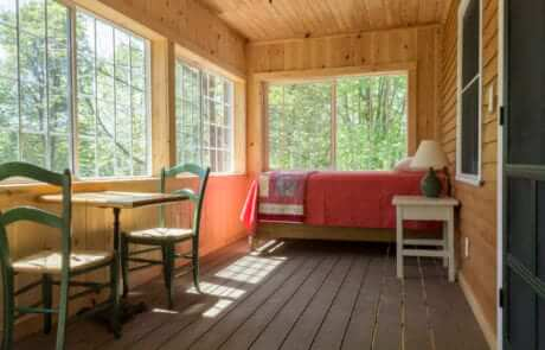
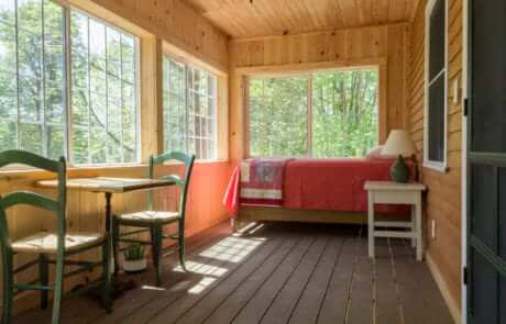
+ potted plant (134, 250)
